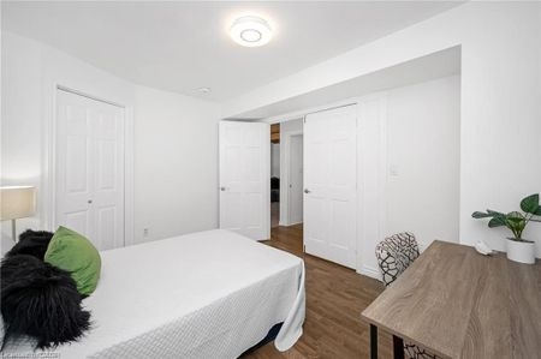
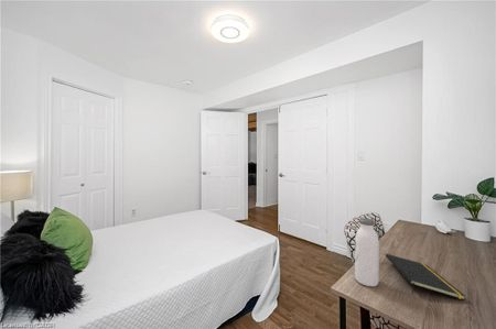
+ water bottle (366, 250)
+ notepad (419, 273)
